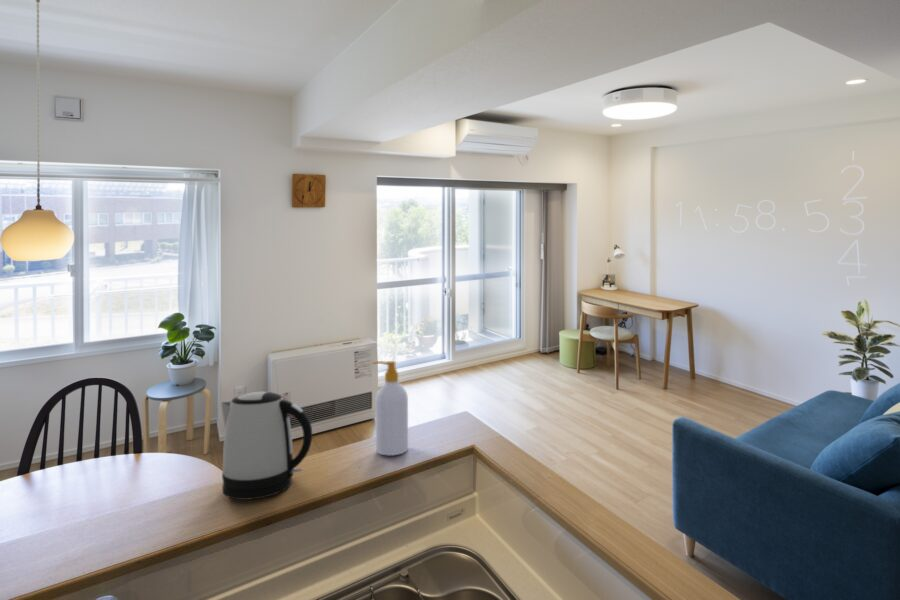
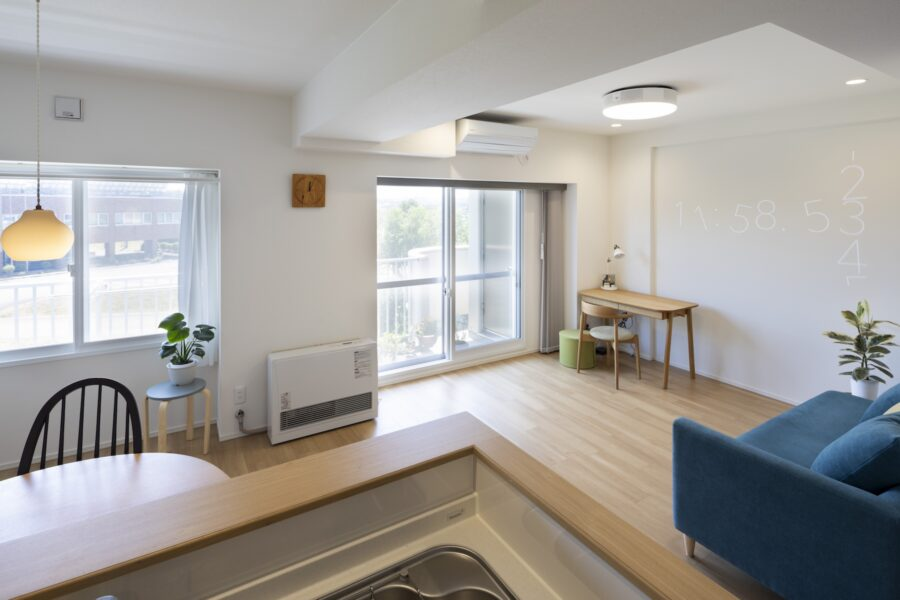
- kettle (267, 440)
- soap bottle (390, 405)
